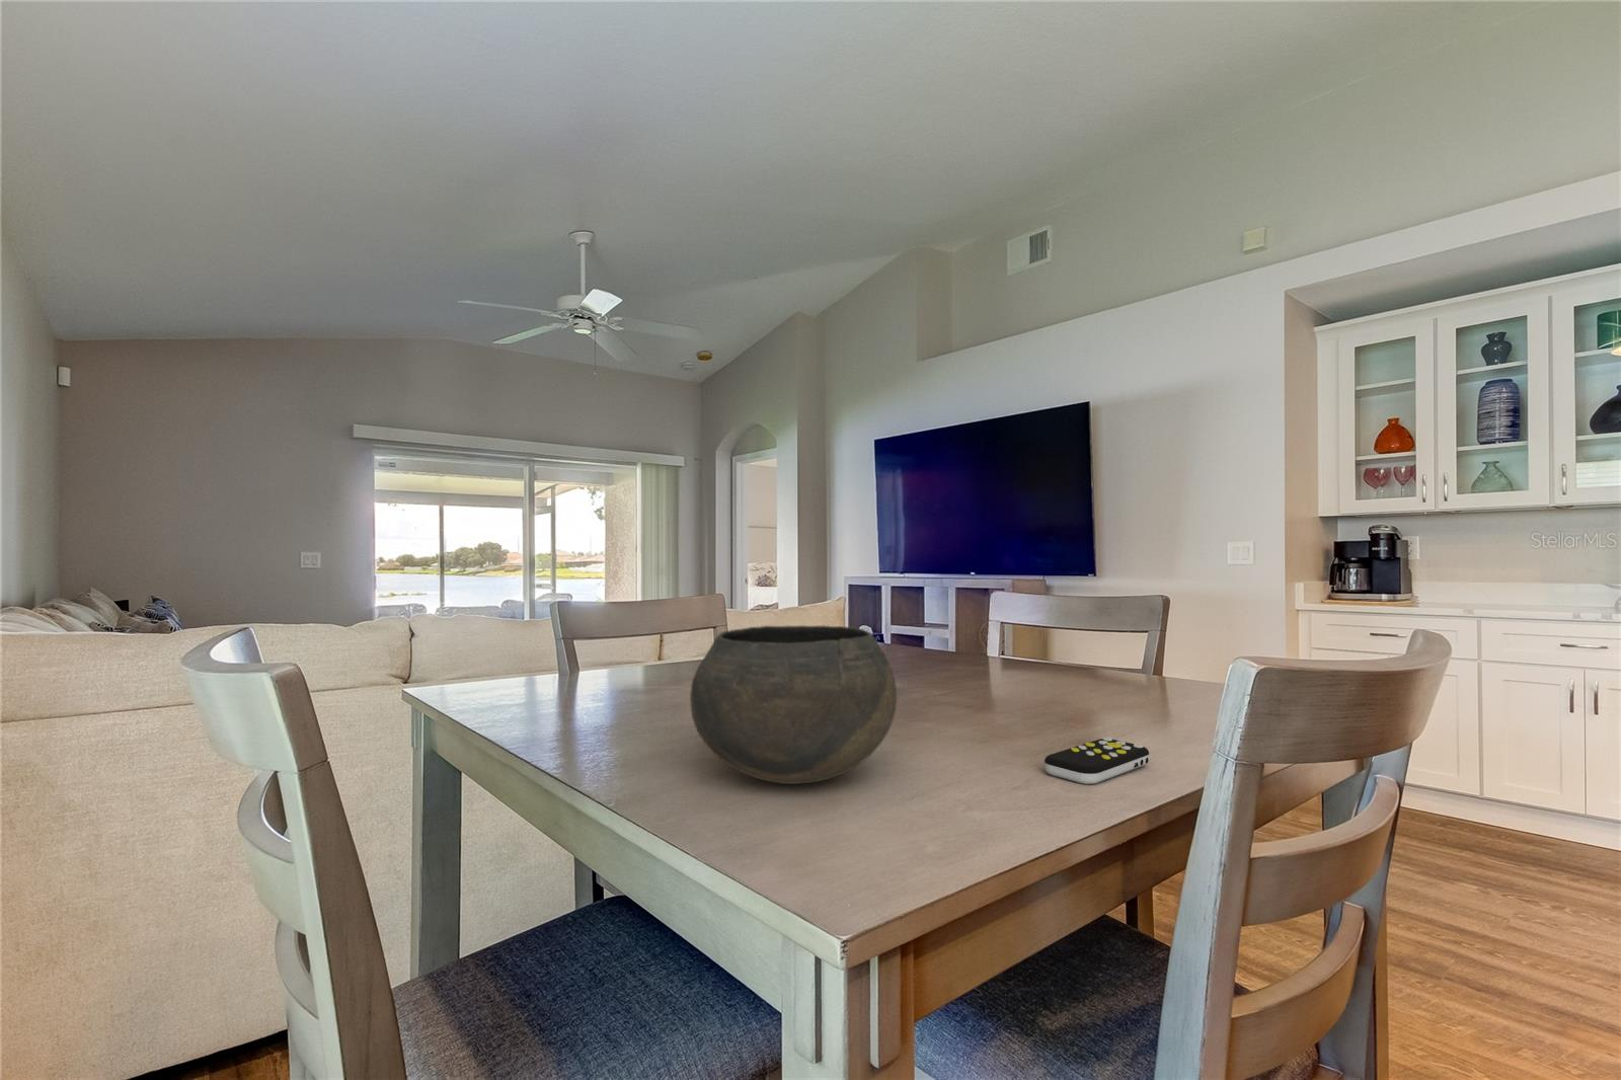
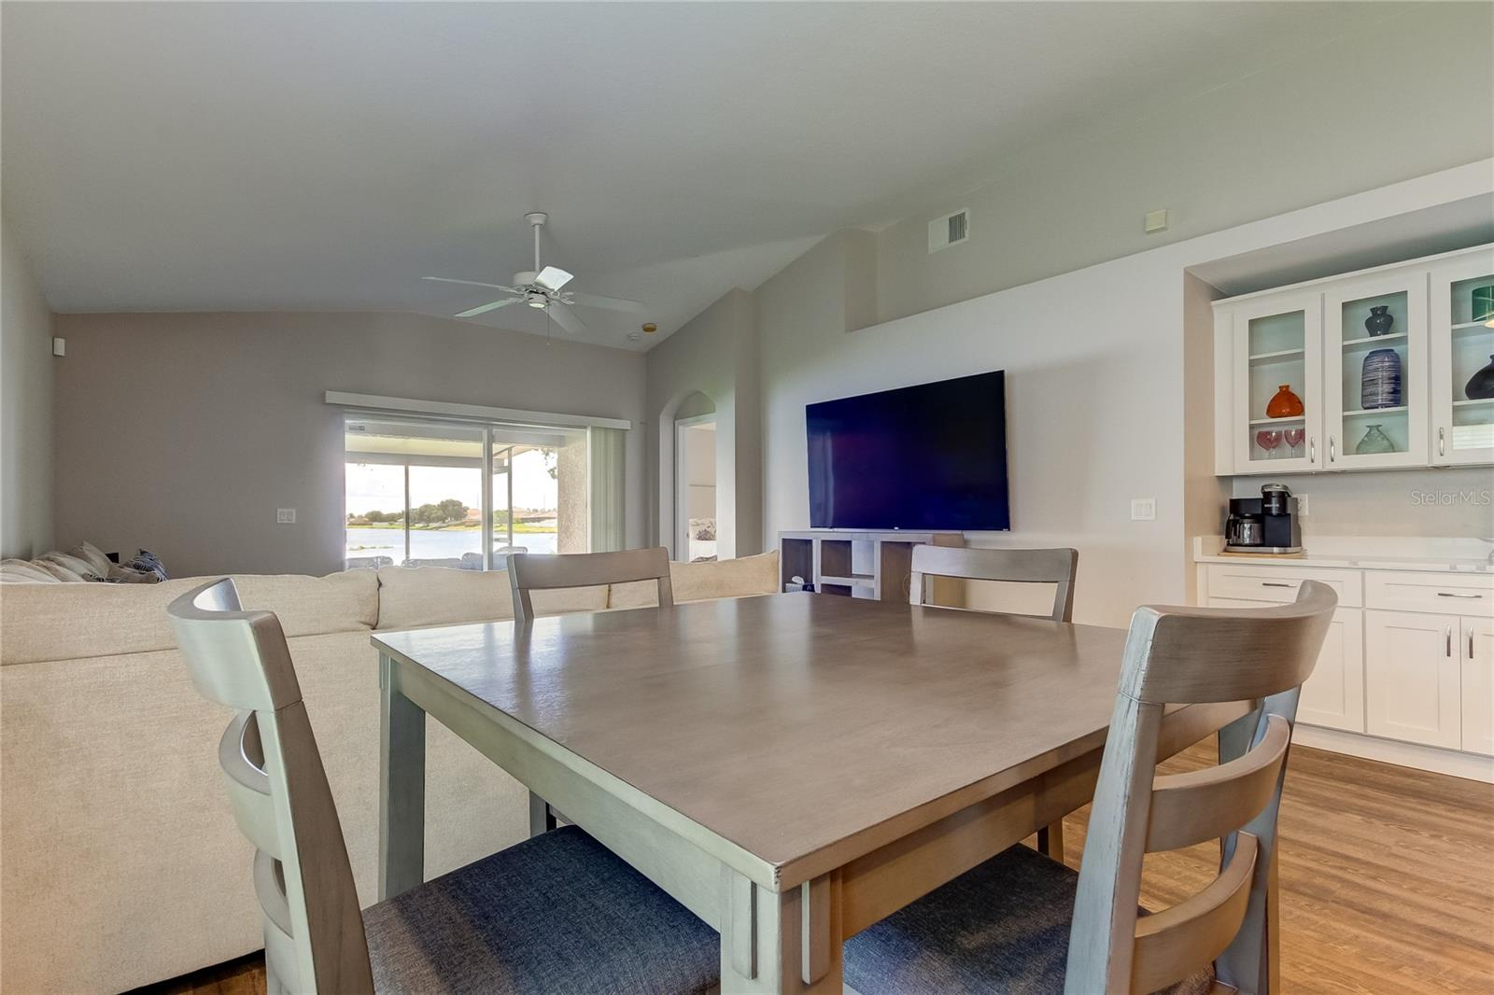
- remote control (1097, 759)
- bowl (794, 703)
